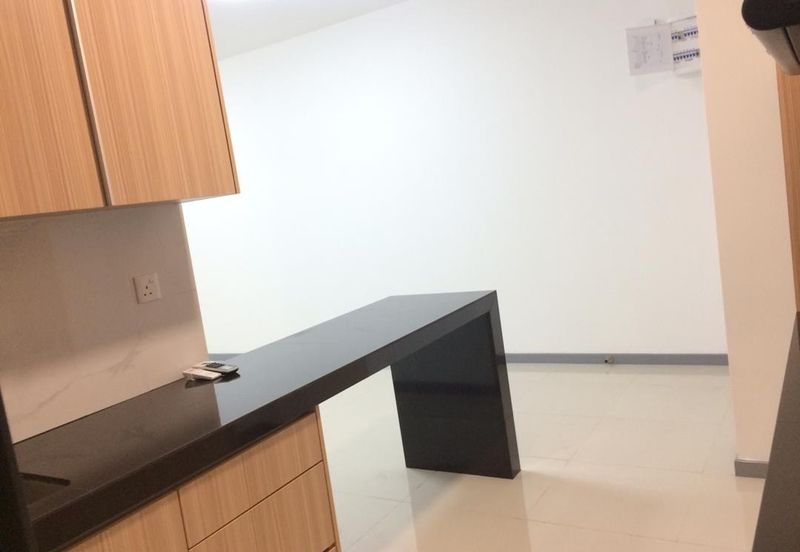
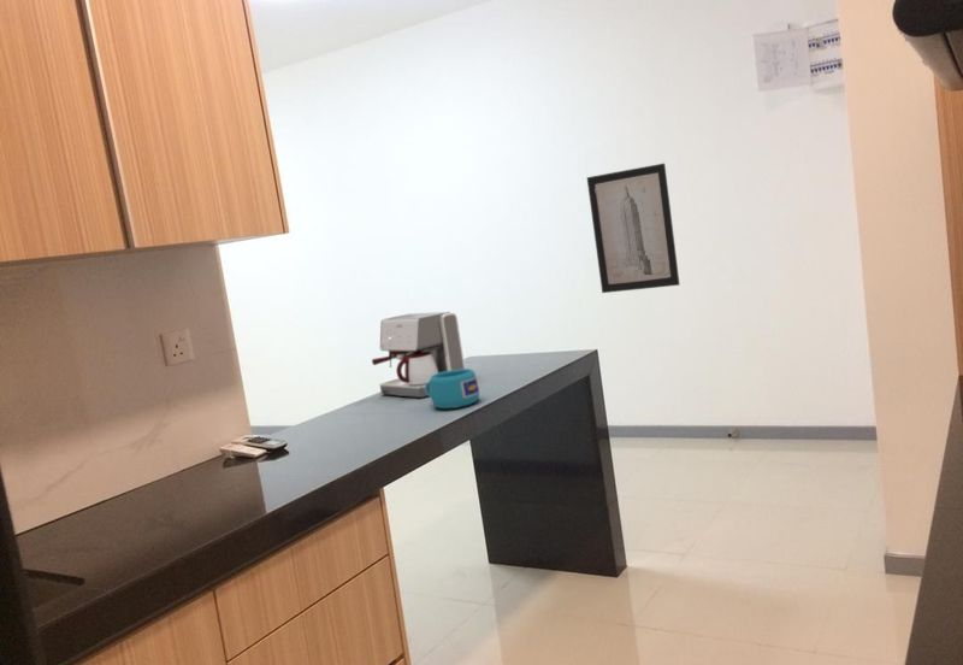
+ coffee maker (418, 352)
+ wall art (632, 230)
+ cup (449, 388)
